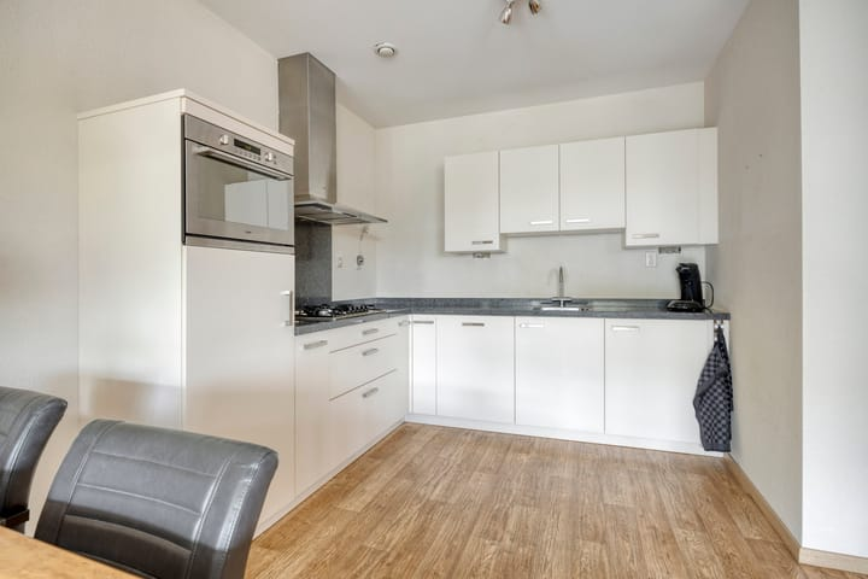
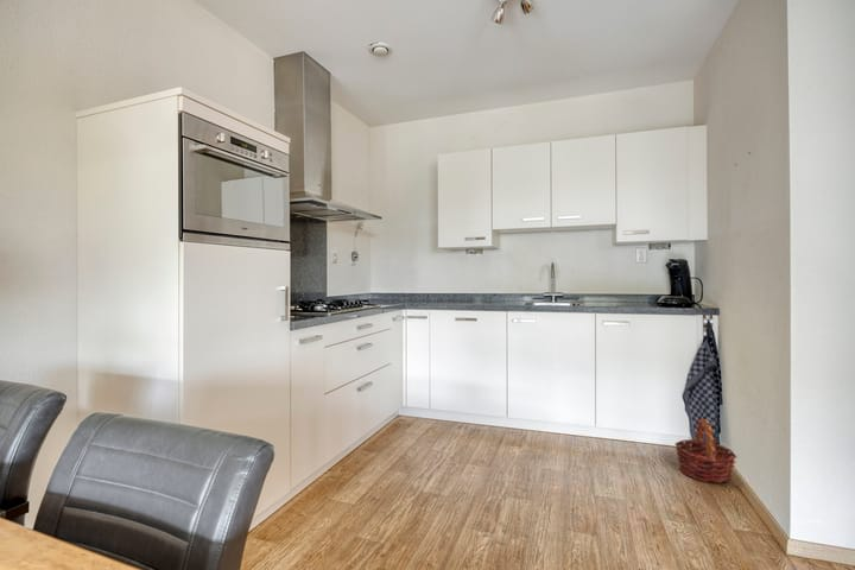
+ basket (704, 445)
